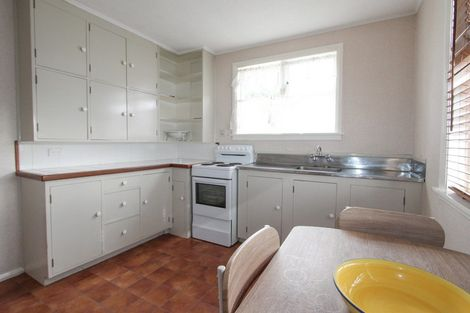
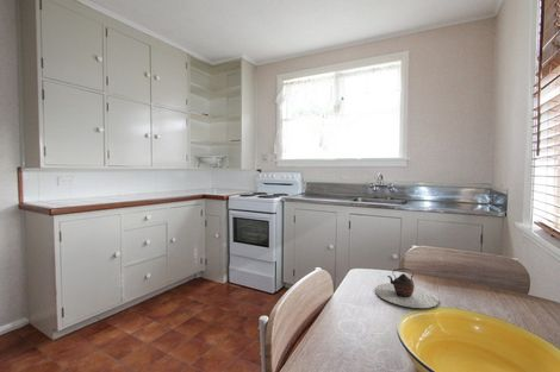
+ teapot (405, 280)
